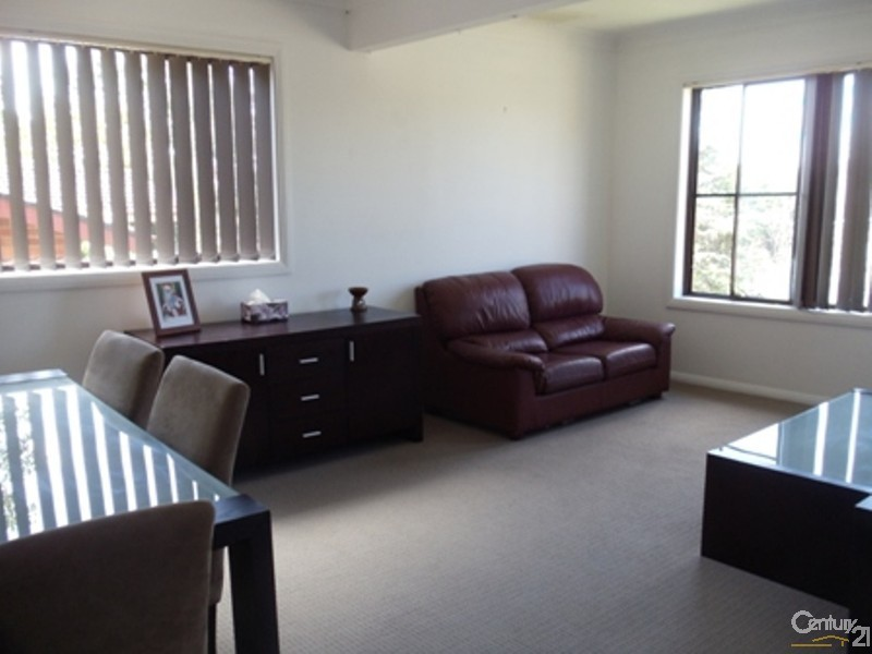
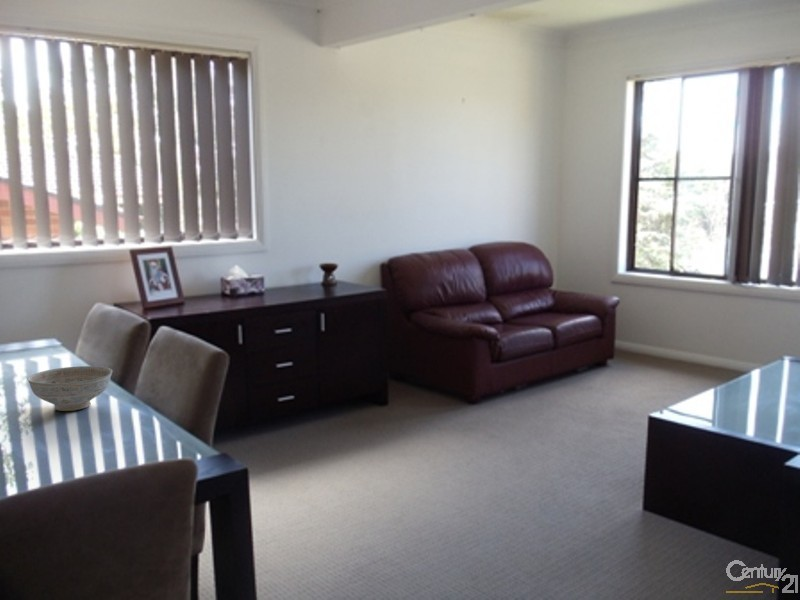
+ decorative bowl (72, 389)
